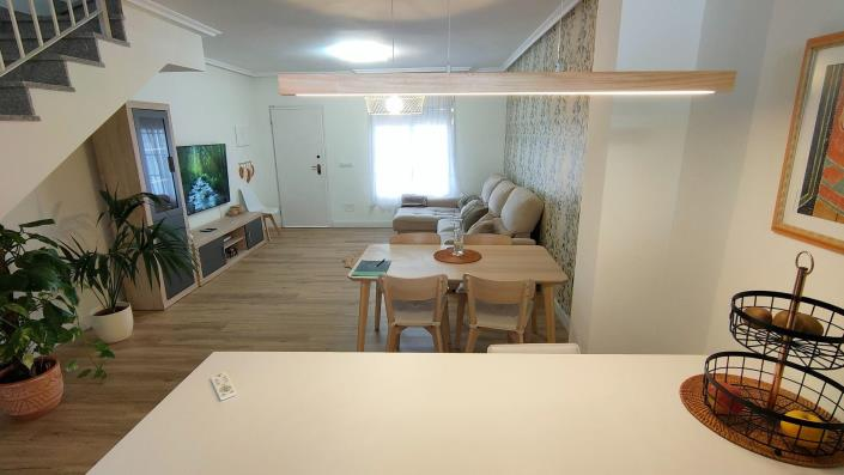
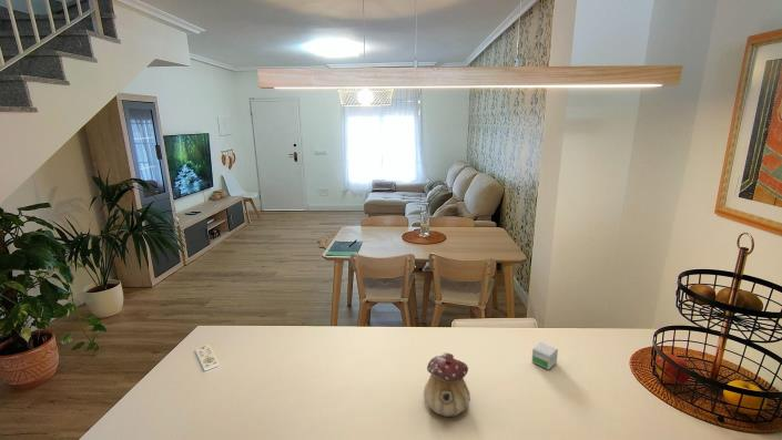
+ teapot (447, 377)
+ small box (545, 355)
